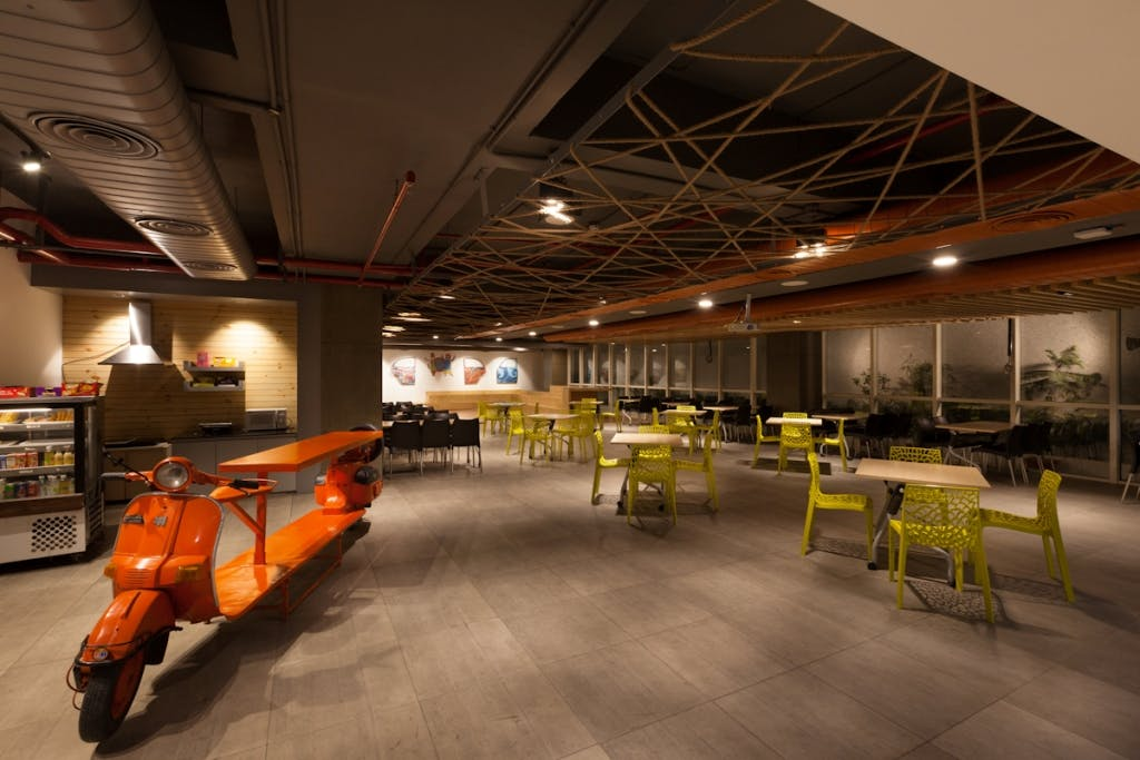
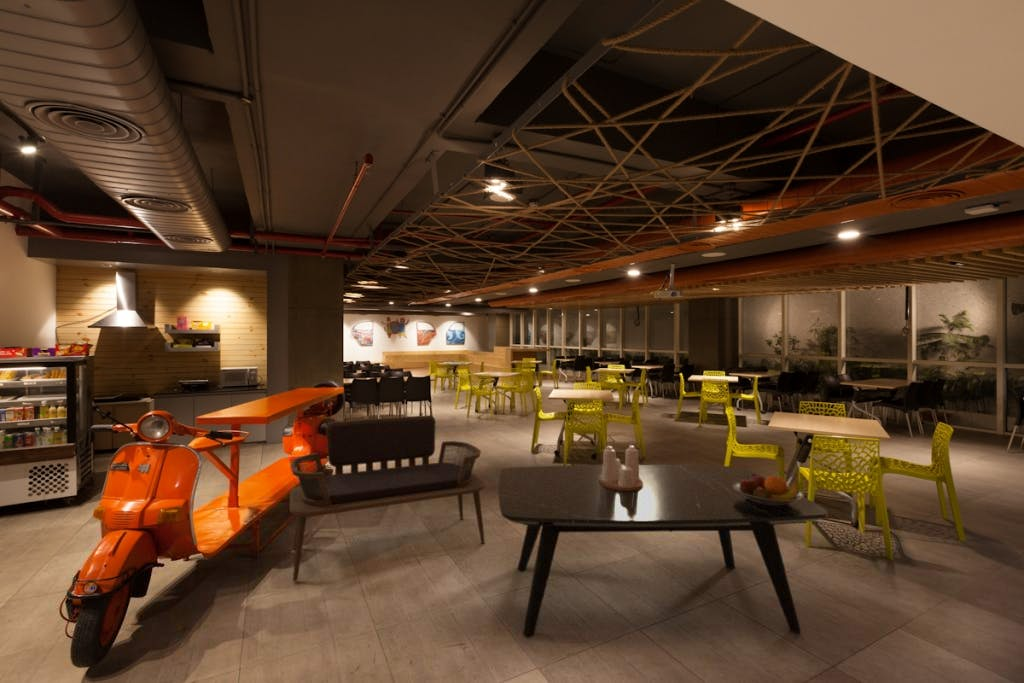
+ bench (390, 485)
+ dining table (642, 531)
+ condiment set (619, 460)
+ fruit bowl (767, 487)
